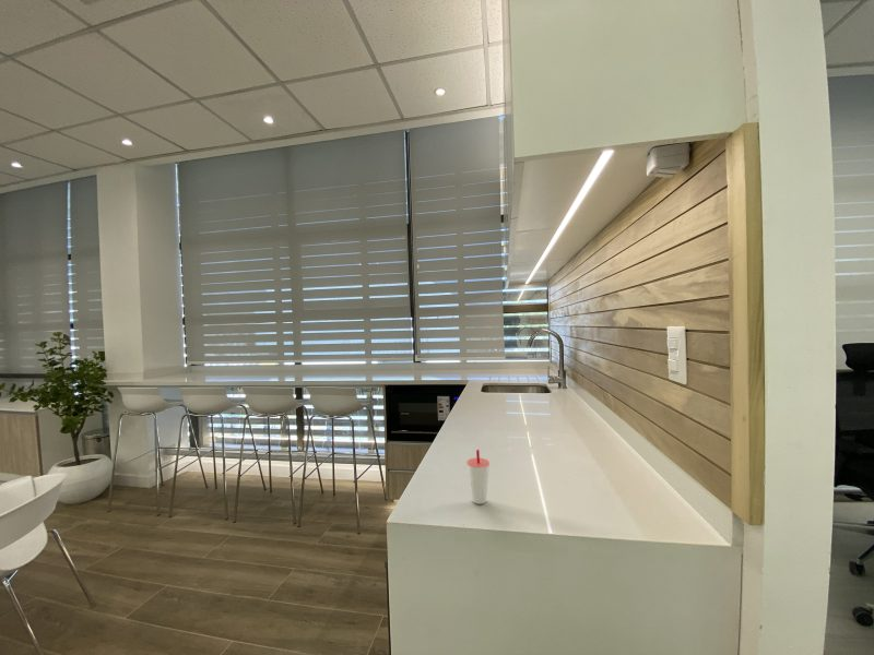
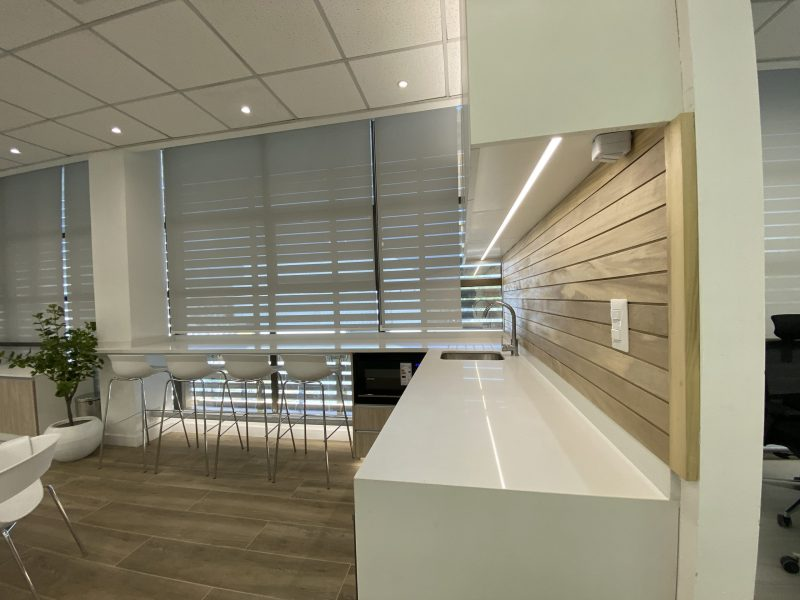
- cup (477, 474)
